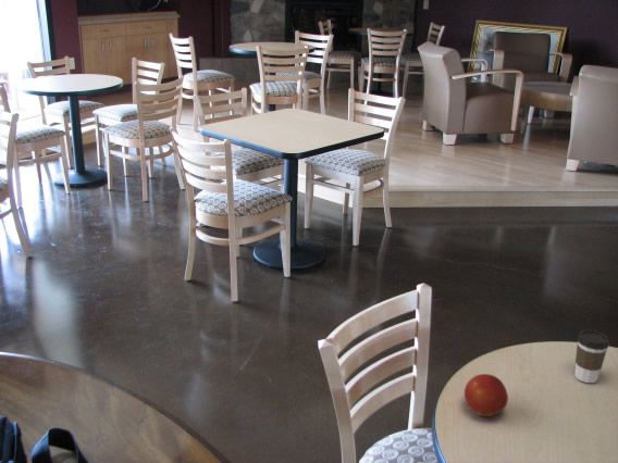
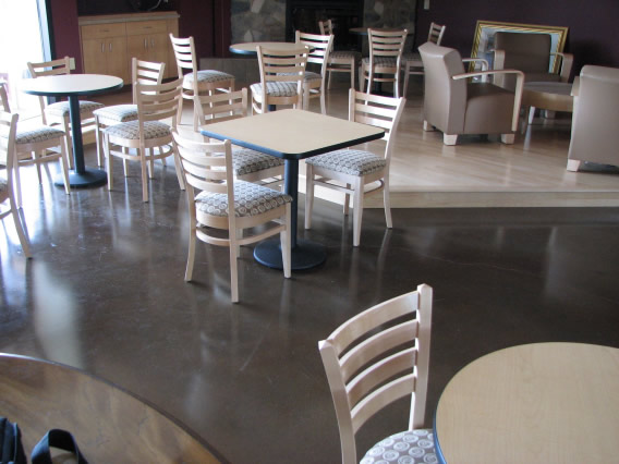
- fruit (485, 393)
- coffee cup (590, 356)
